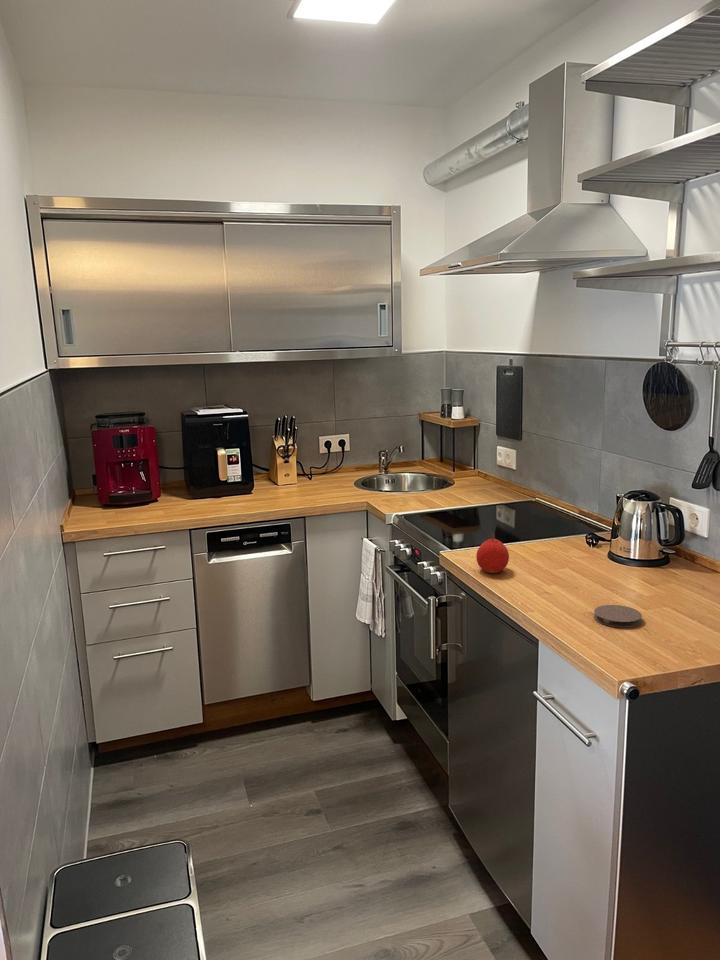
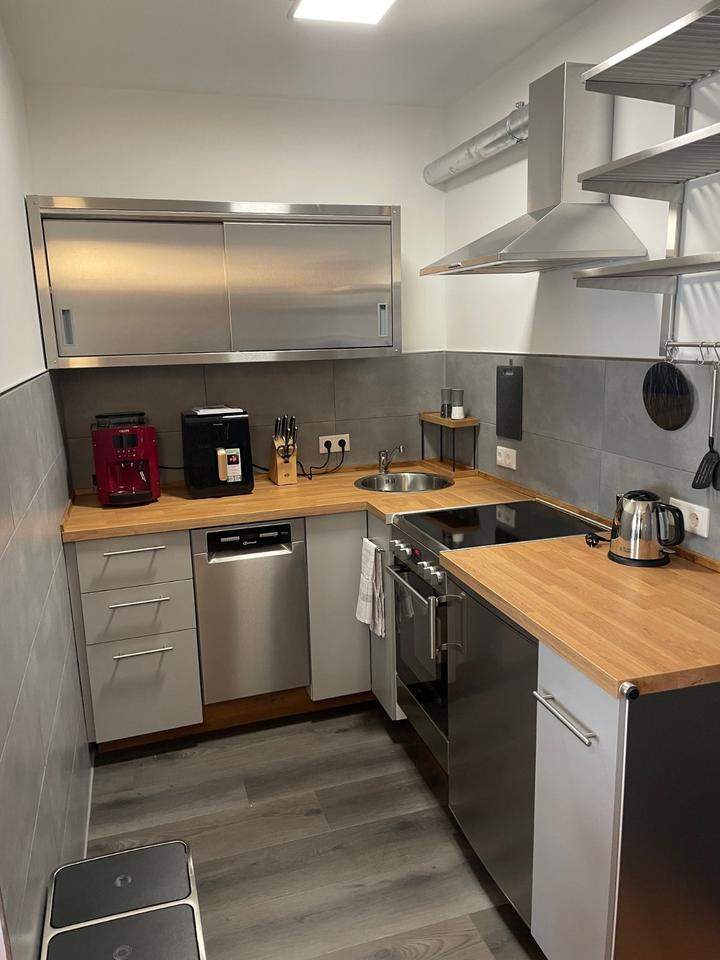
- fruit (492, 553)
- coaster (617, 615)
